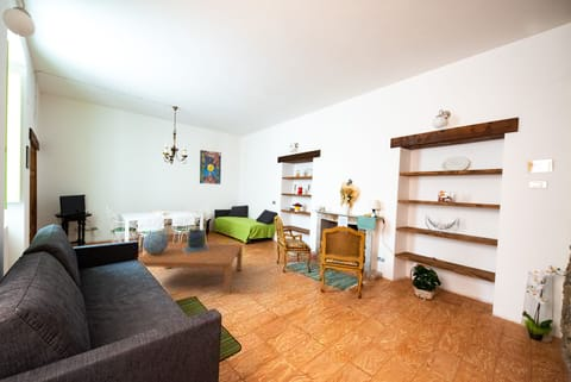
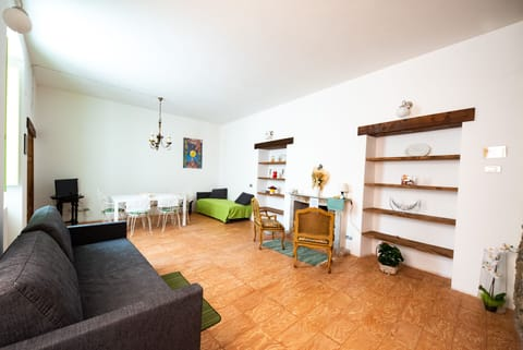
- decorative urn (196, 239)
- coffee table (194, 264)
- decorative globe (156, 242)
